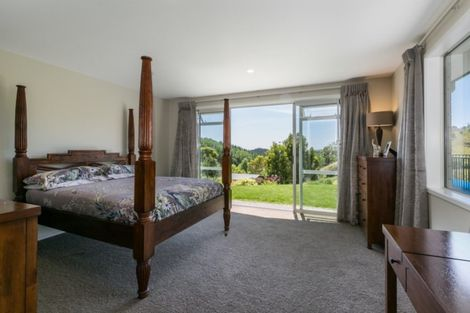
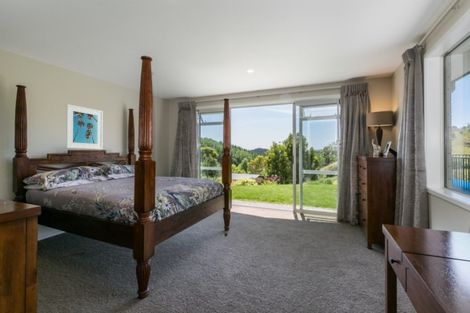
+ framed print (85, 128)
